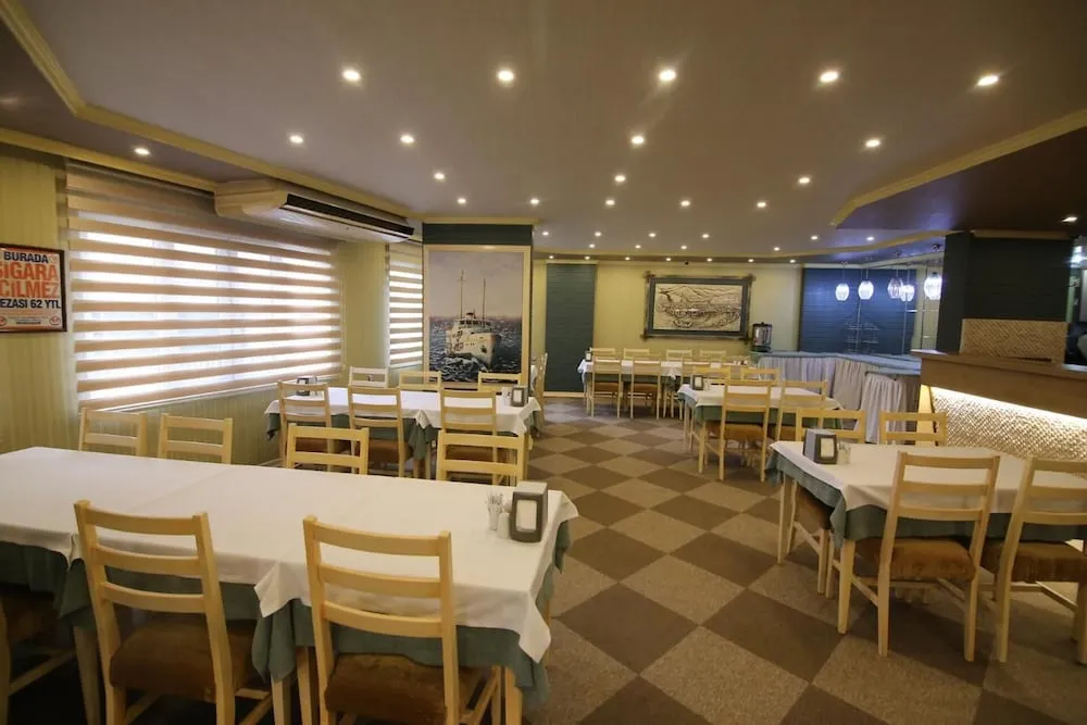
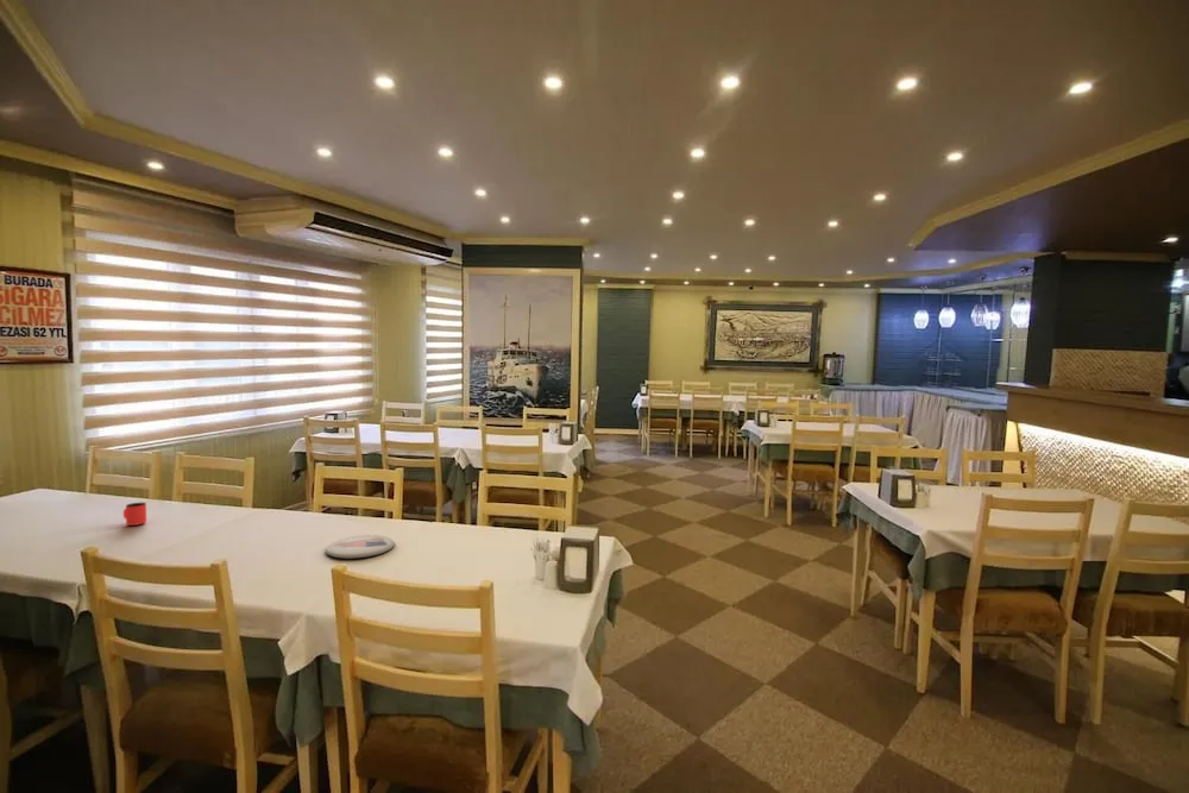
+ plate (360, 545)
+ cup (133, 514)
